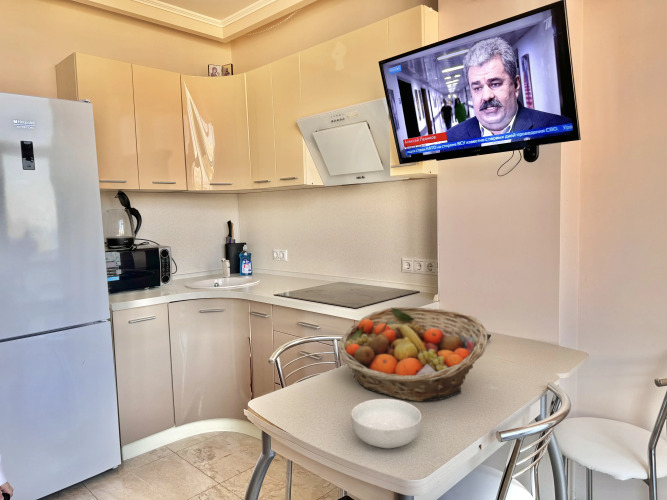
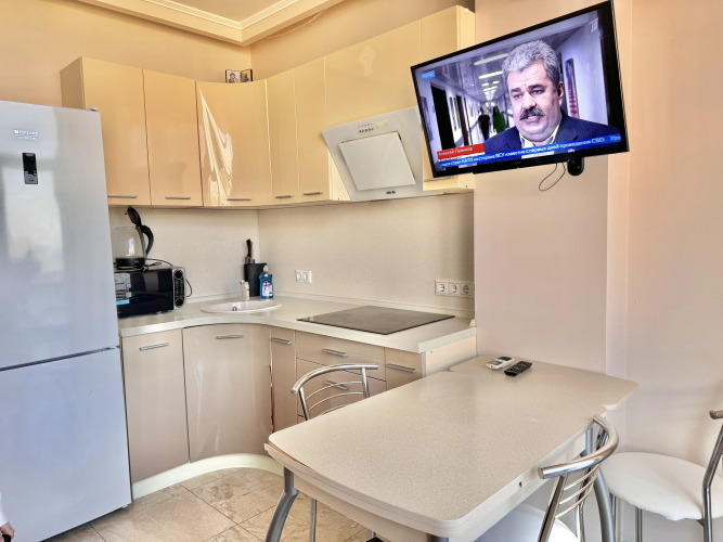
- fruit basket (409, 349)
- cereal bowl (386, 426)
